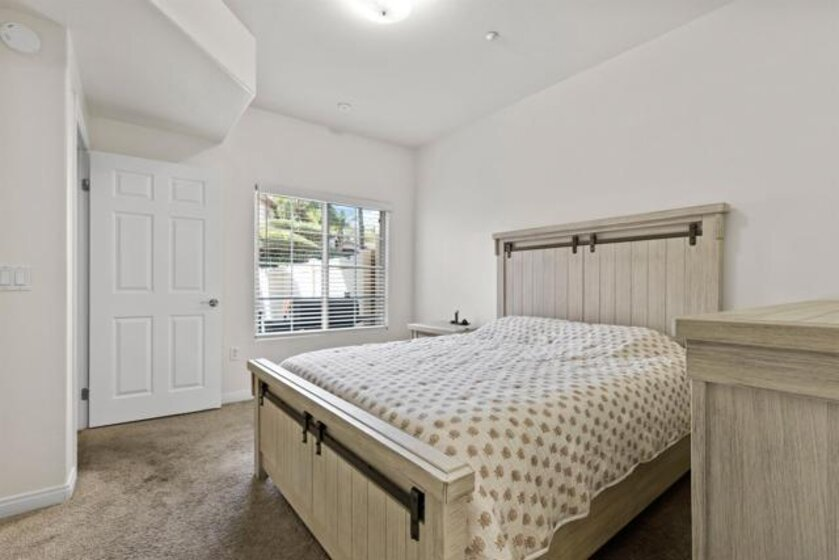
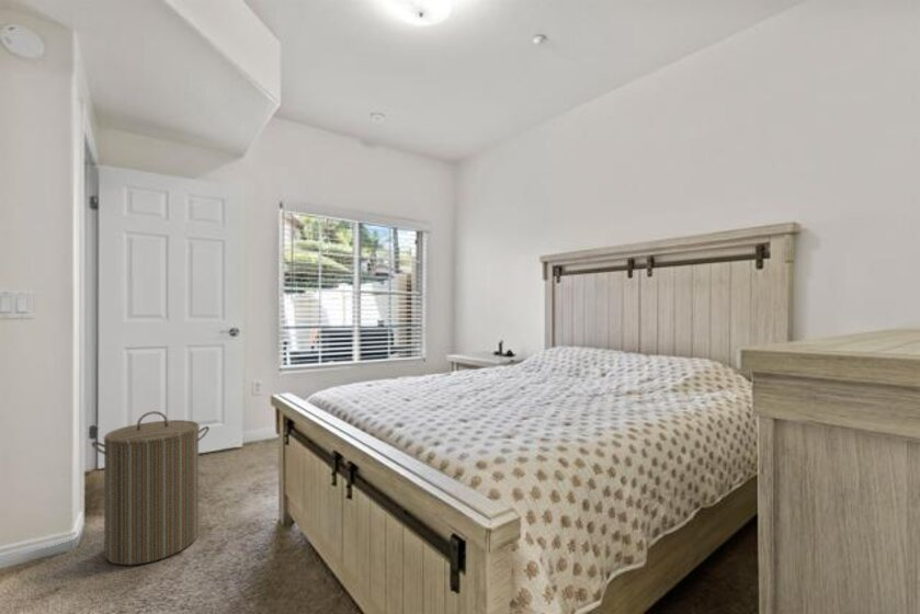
+ laundry hamper (154, 477)
